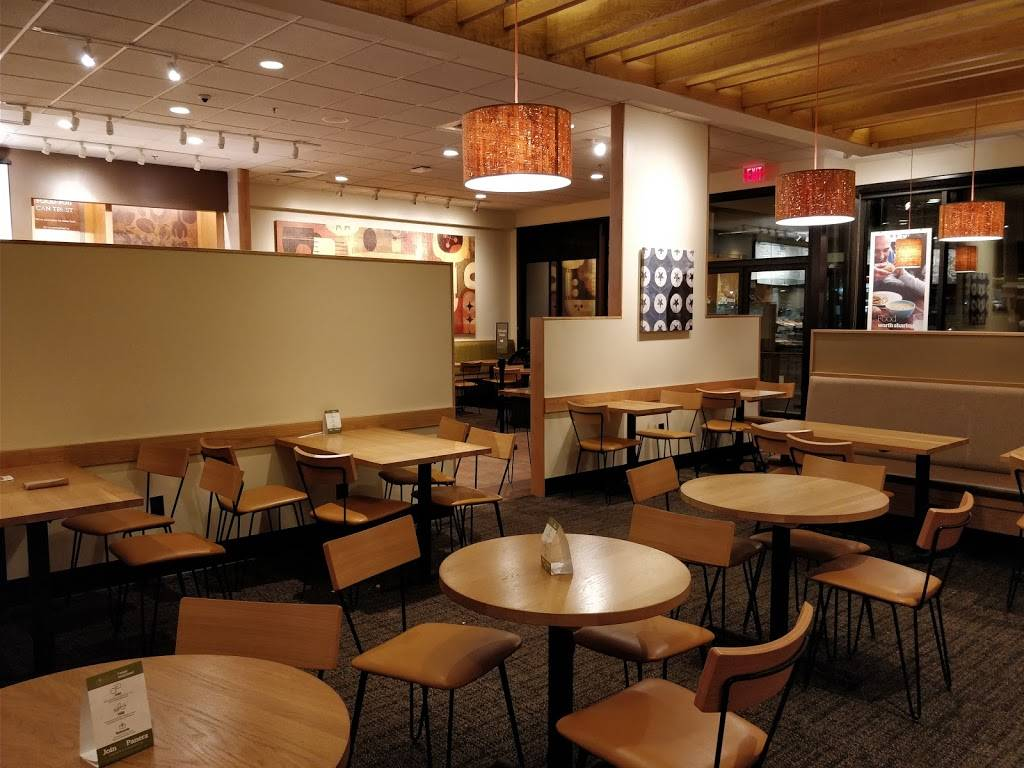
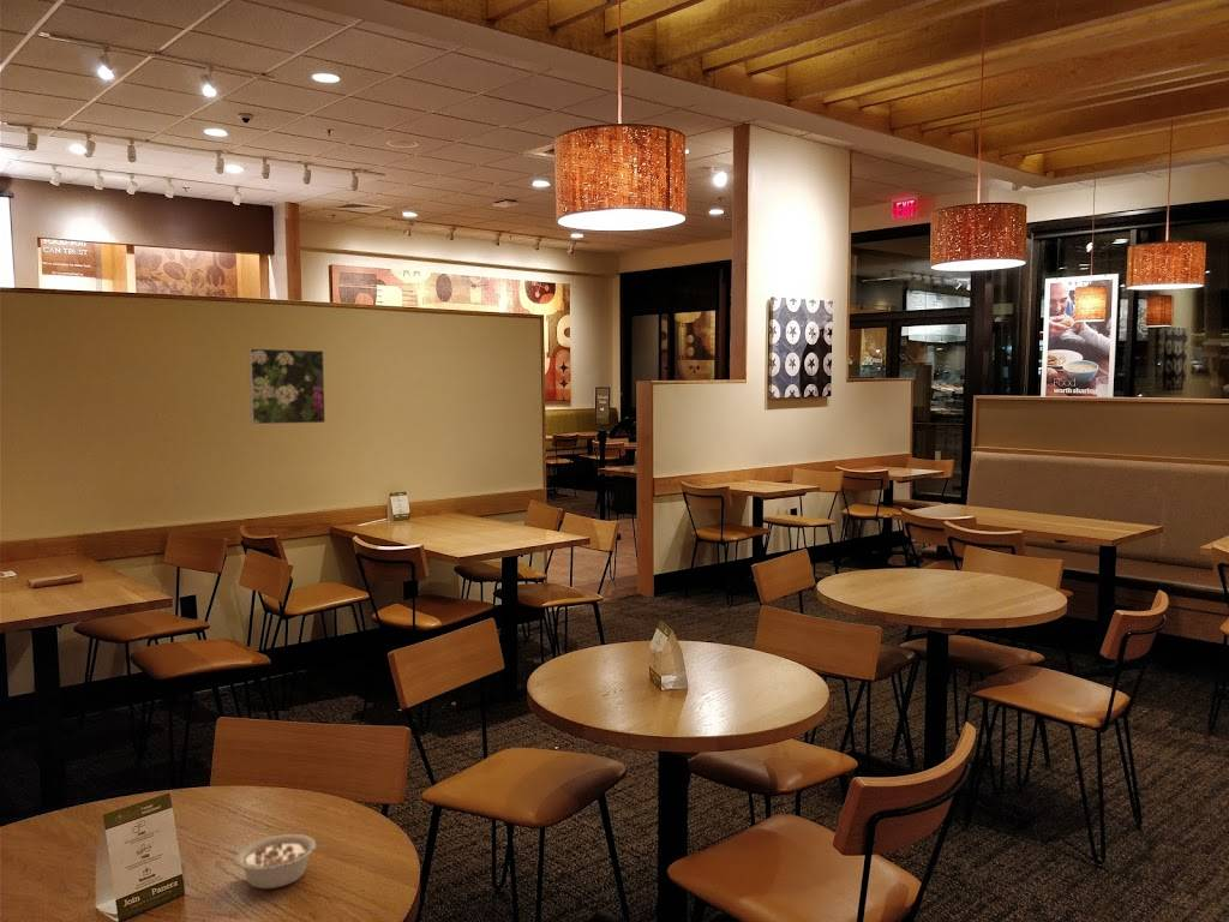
+ legume (280, 860)
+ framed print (287, 387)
